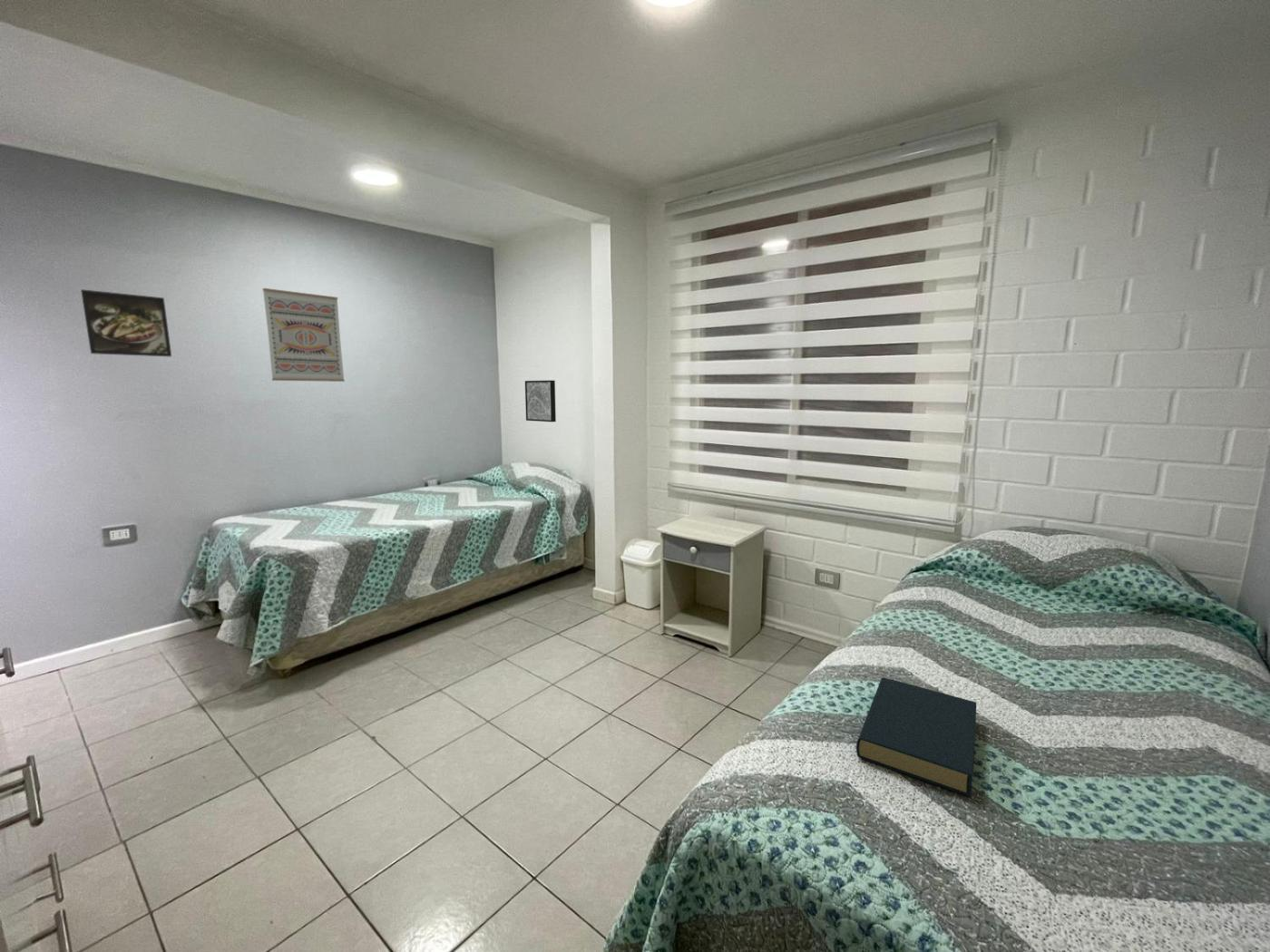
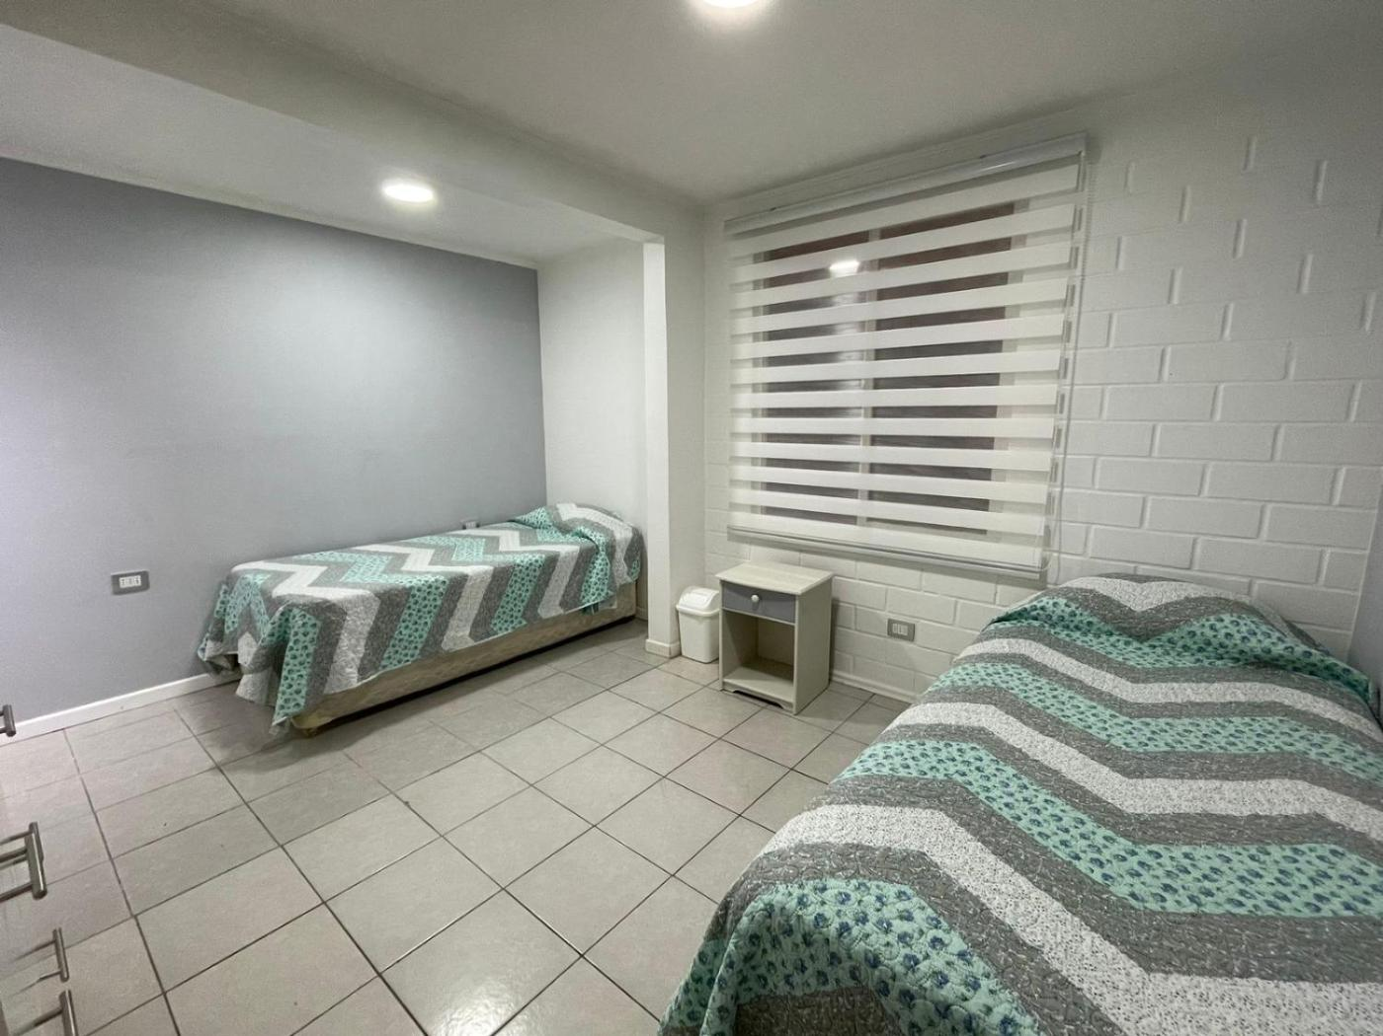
- wall art (306, 337)
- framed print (128, 325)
- hardback book (919, 727)
- wall art (540, 401)
